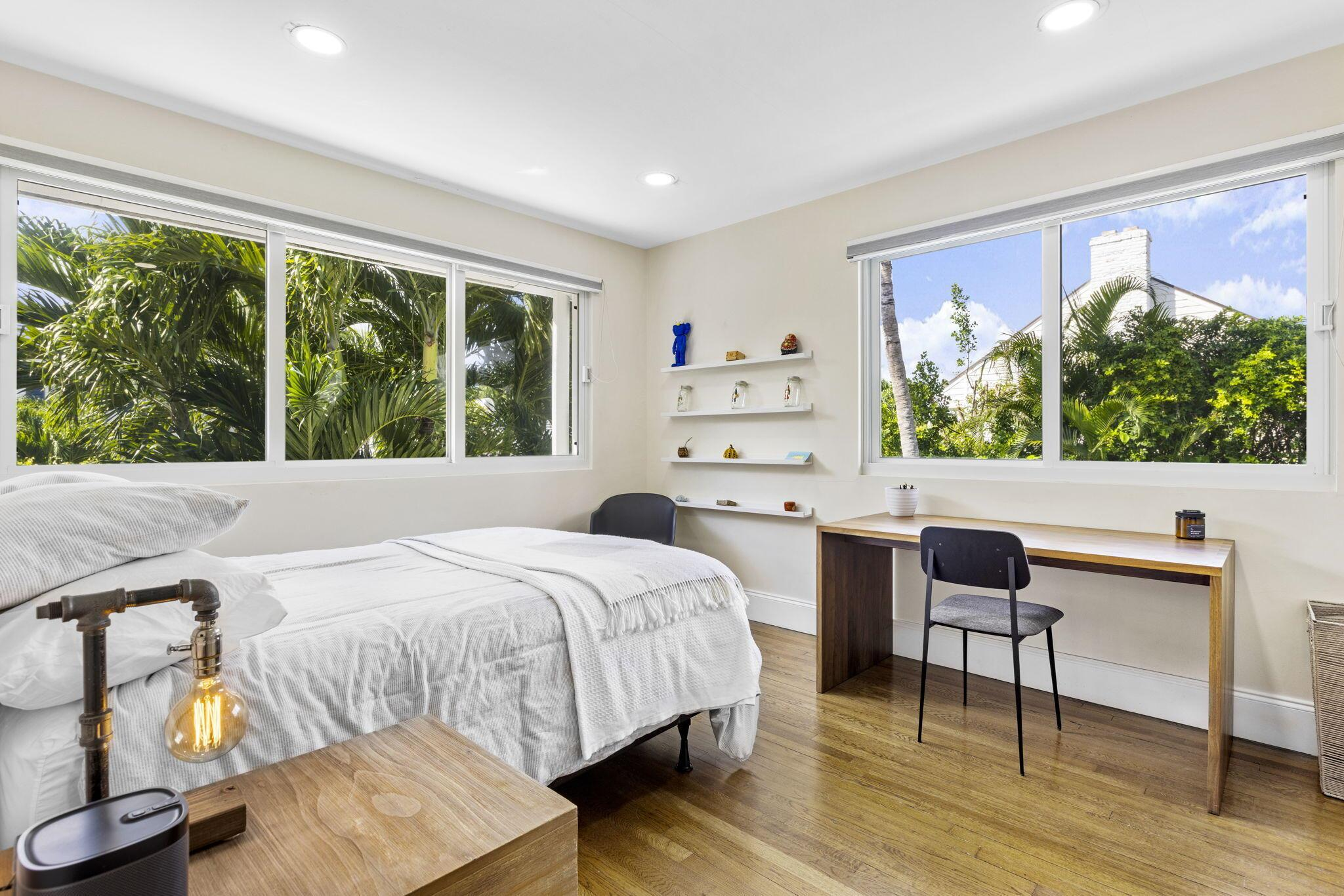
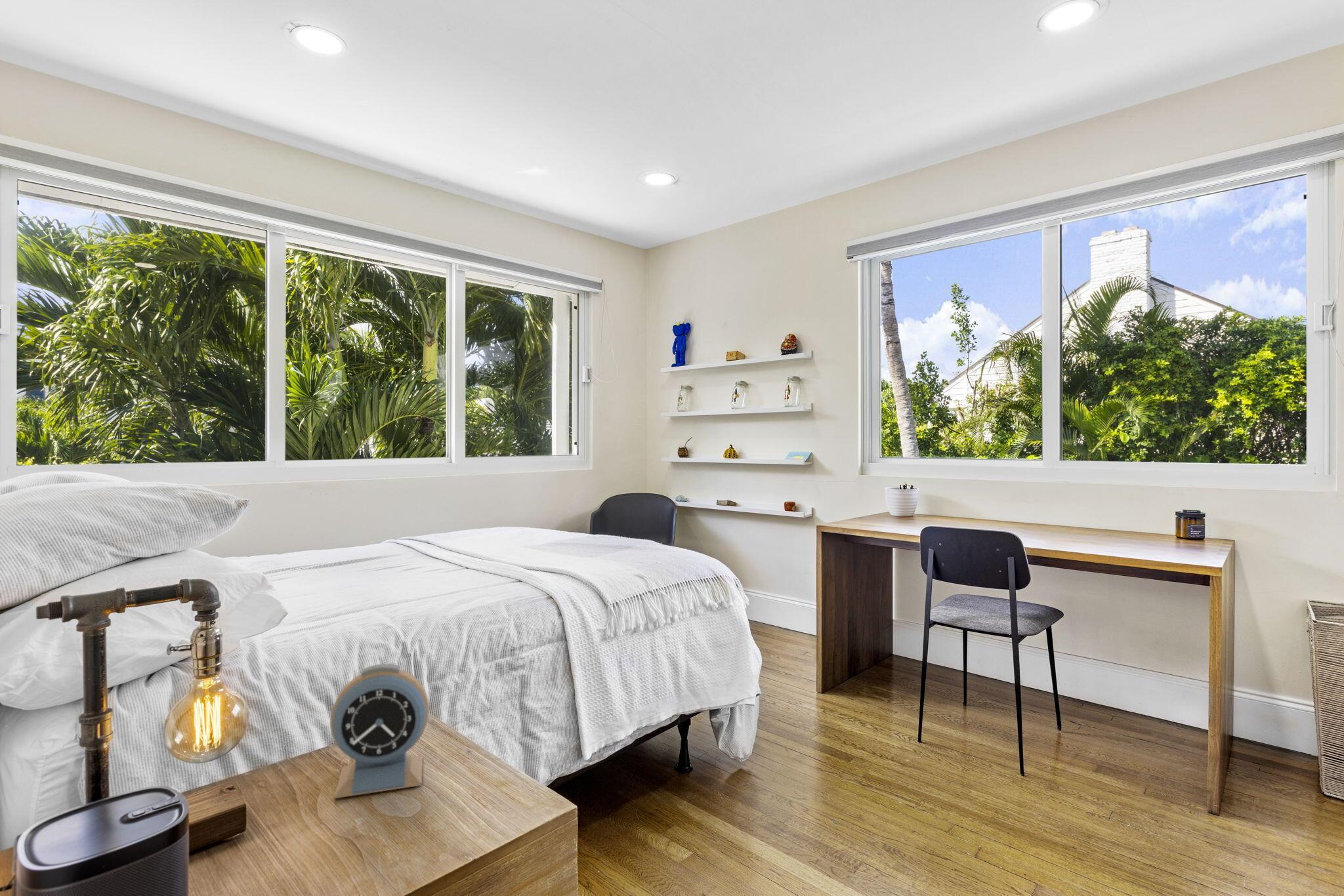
+ alarm clock (381, 721)
